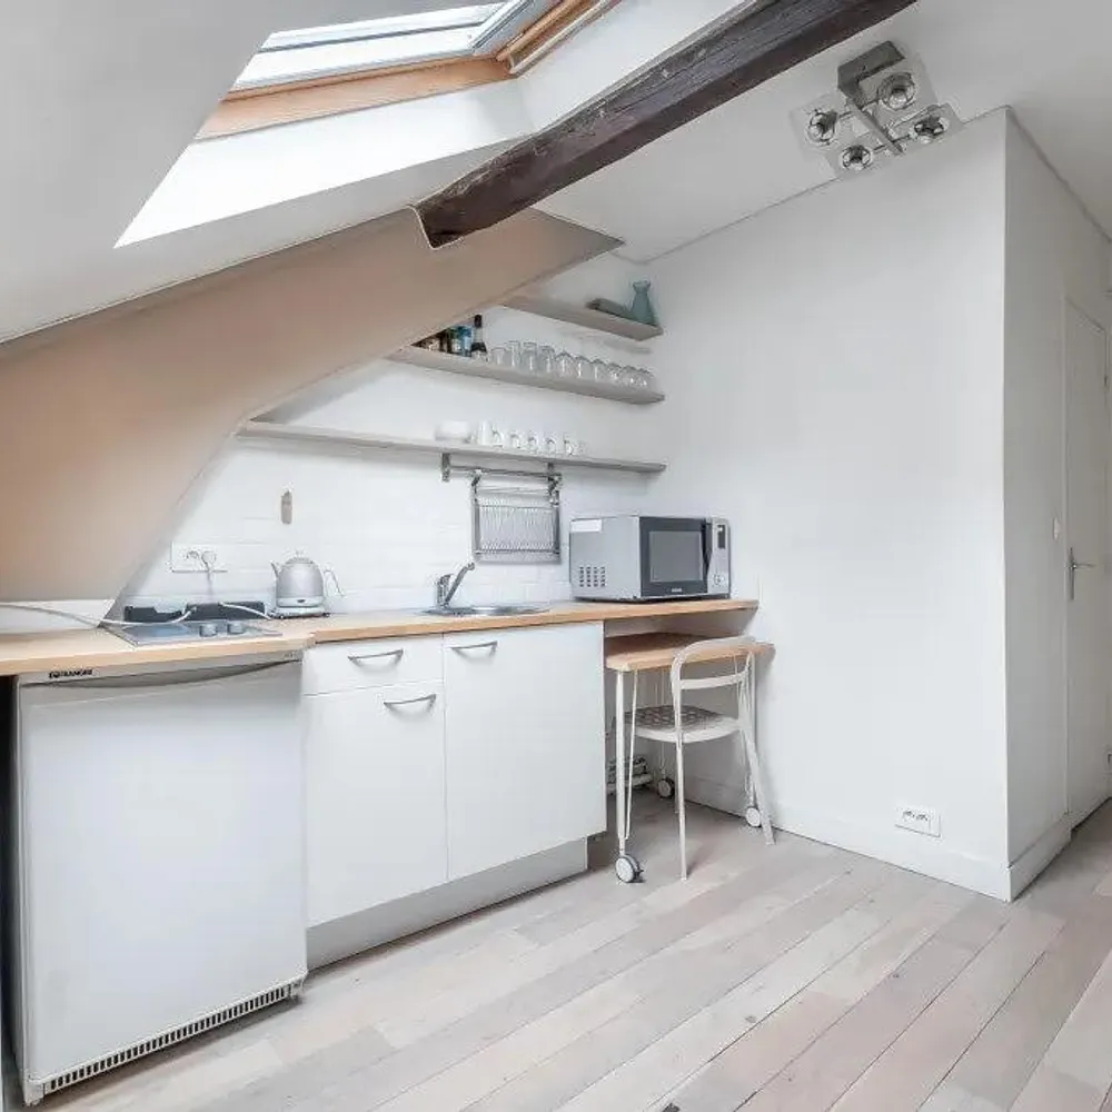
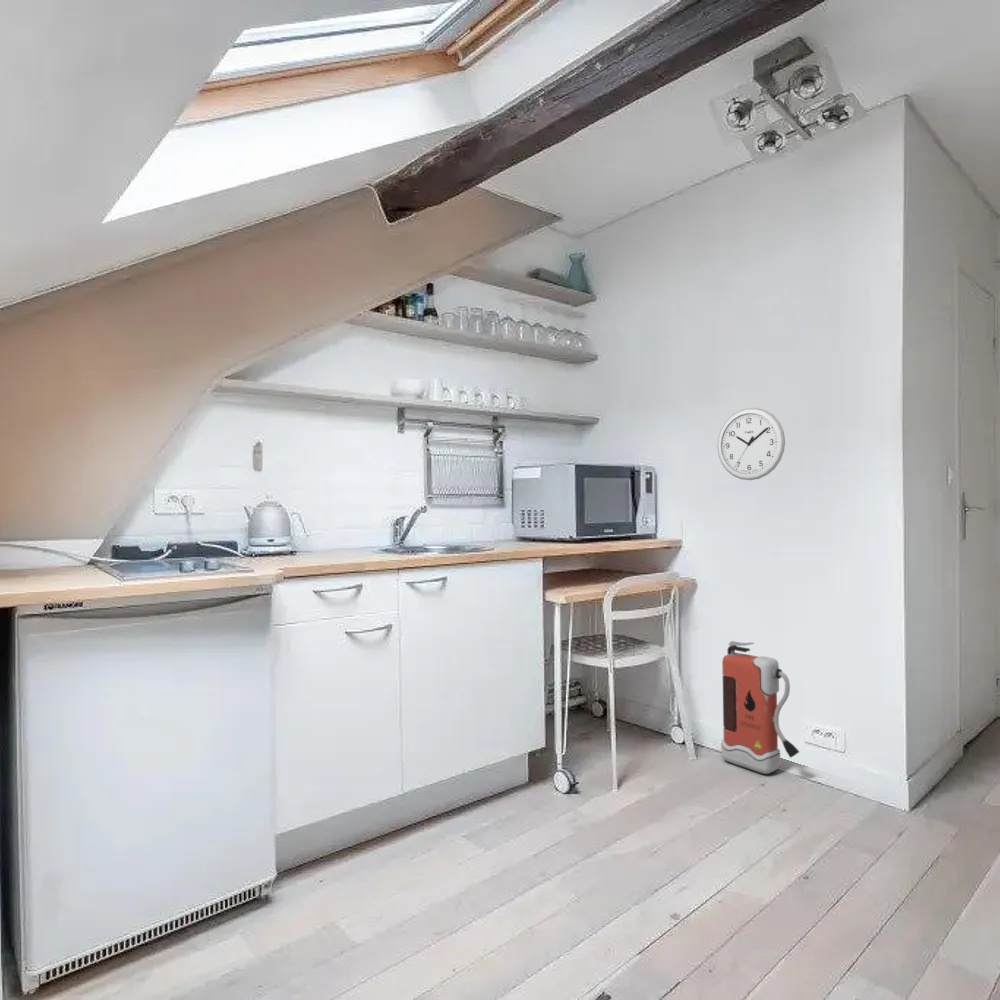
+ fire extinguisher (760, 706)
+ wall clock (748, 443)
